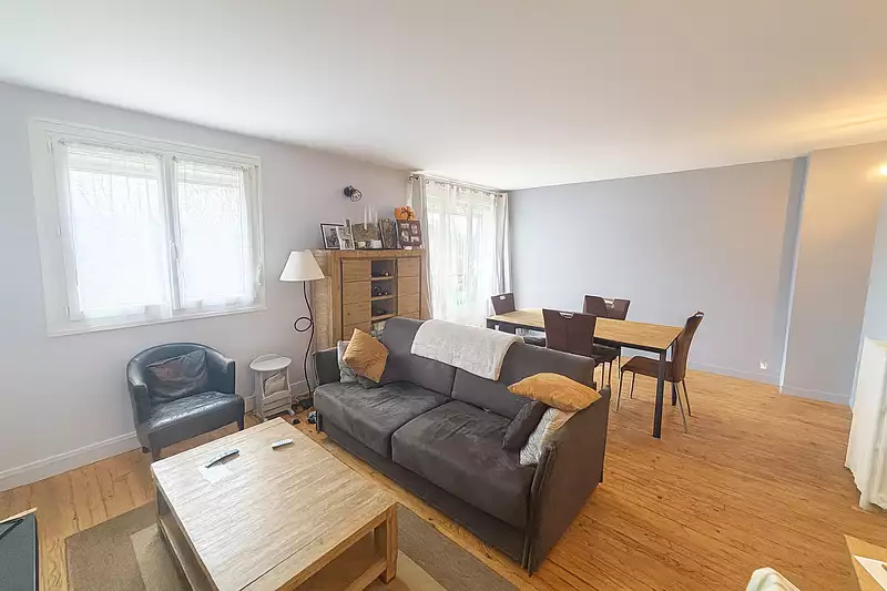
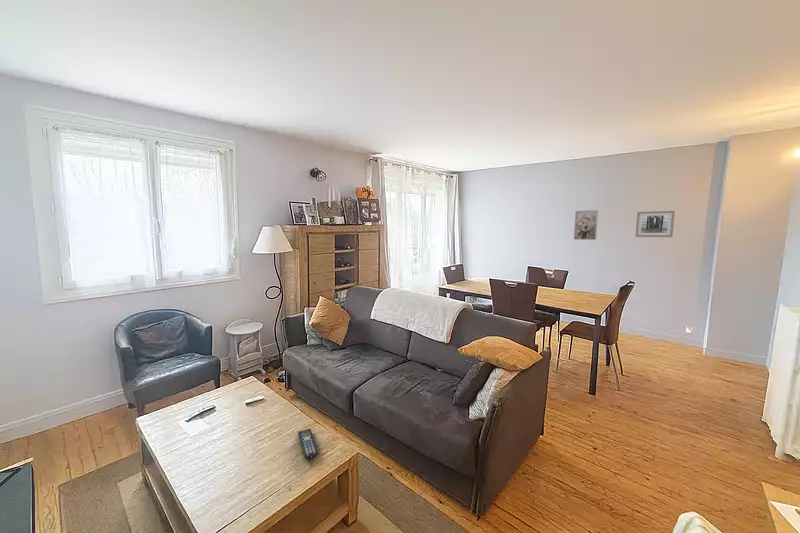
+ remote control (307, 442)
+ wall art (585, 225)
+ wall art (654, 224)
